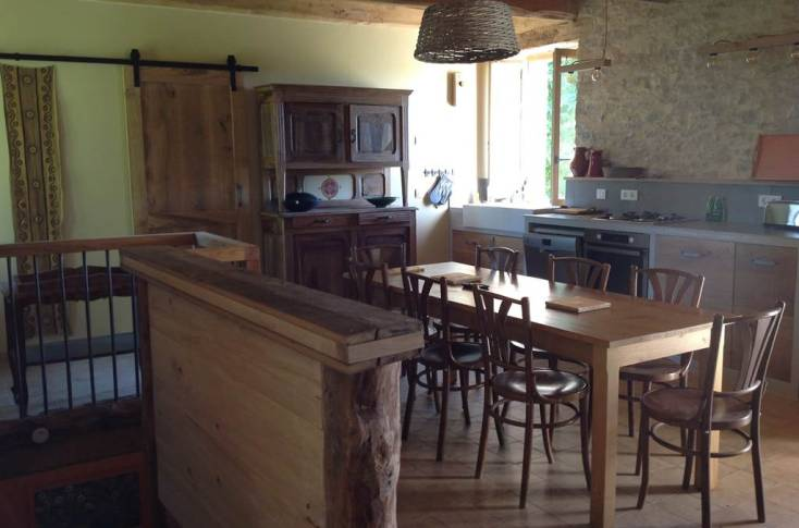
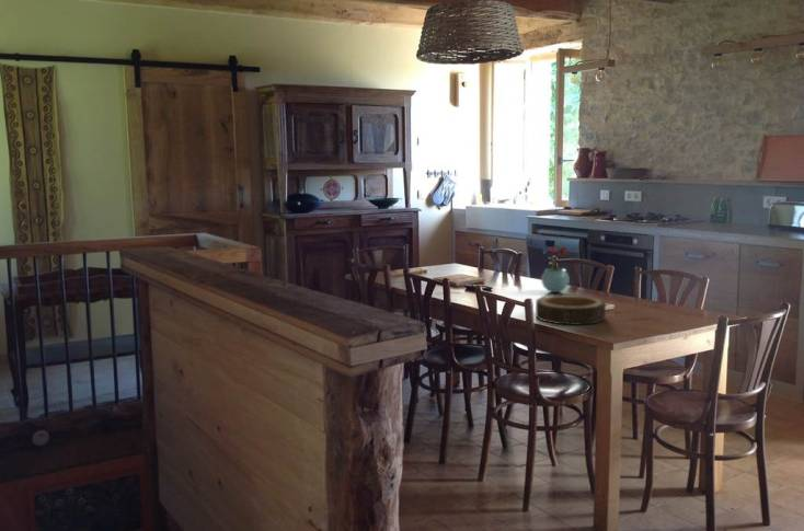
+ potted flower (556, 267)
+ wooden bowl (570, 309)
